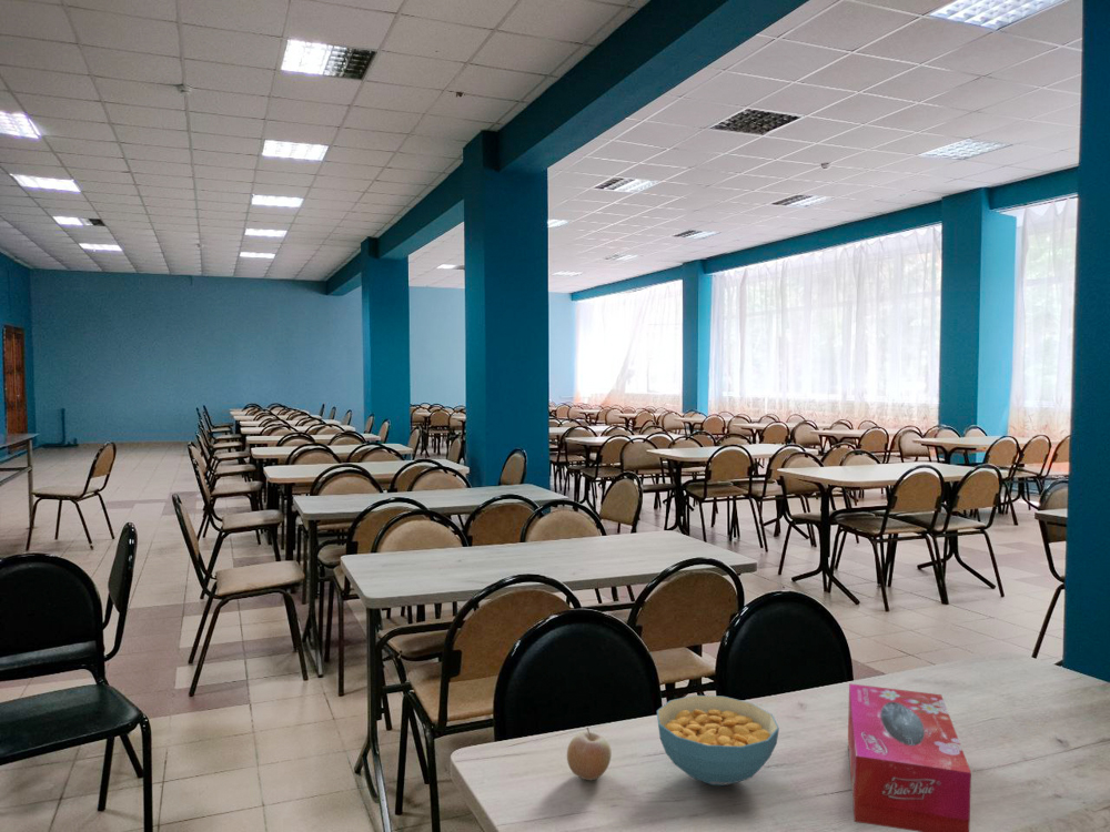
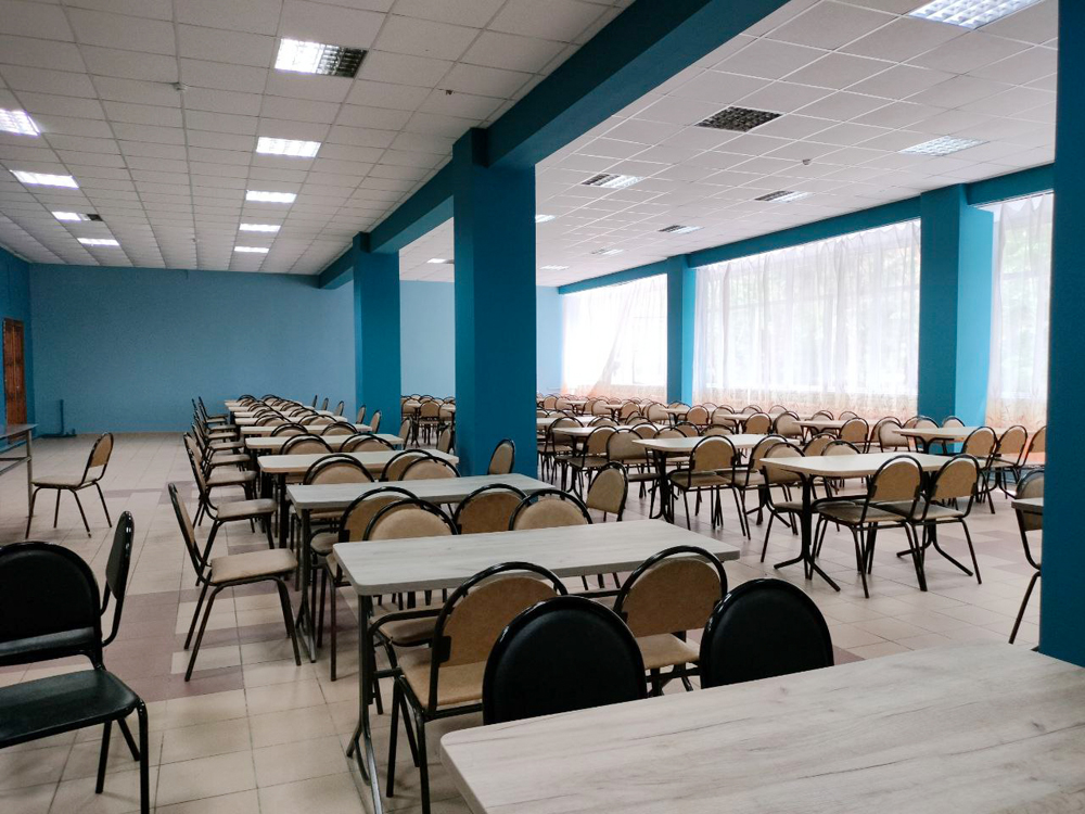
- fruit (588, 751)
- tissue box (901, 752)
- cereal bowl (715, 748)
